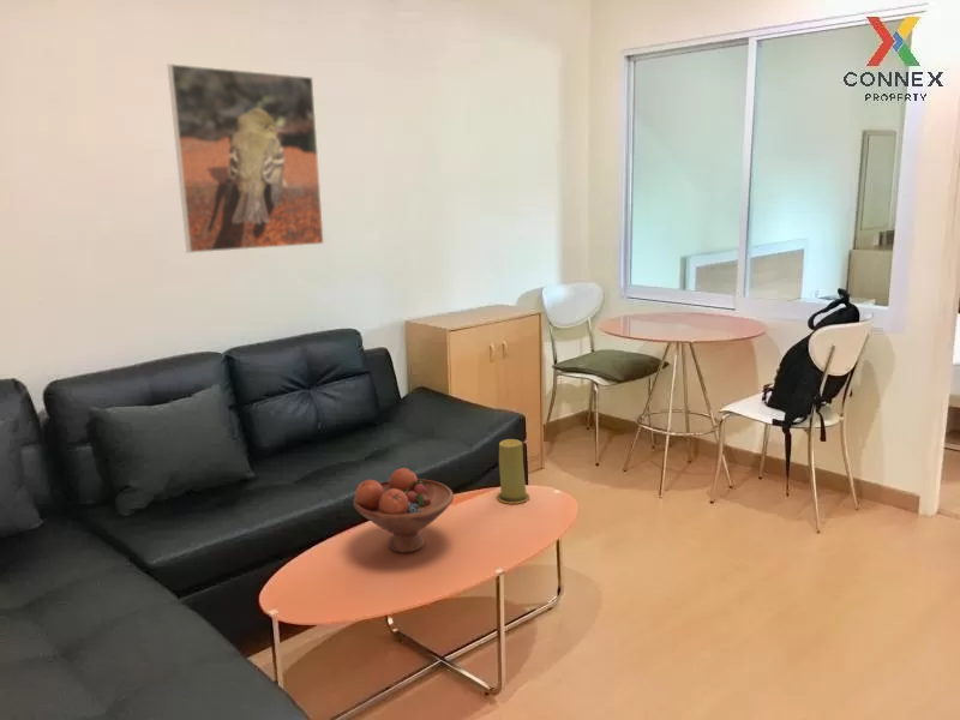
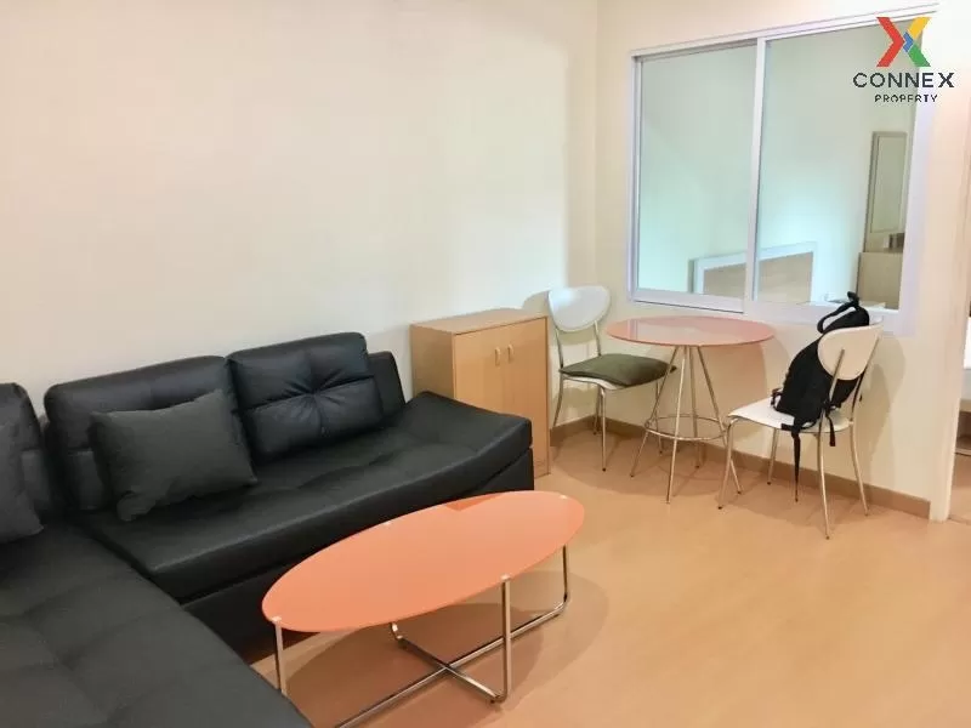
- candle (512, 469)
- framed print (251, 161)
- fruit bowl (404, 511)
